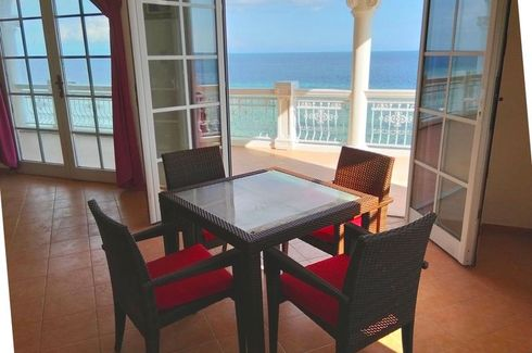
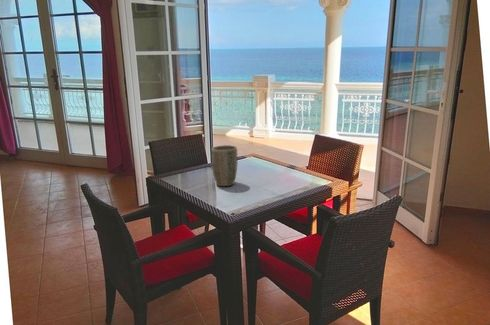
+ plant pot (225, 165)
